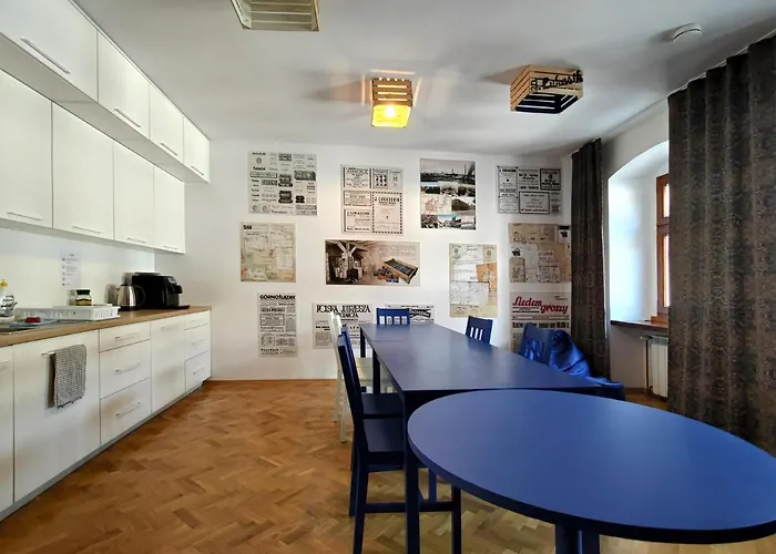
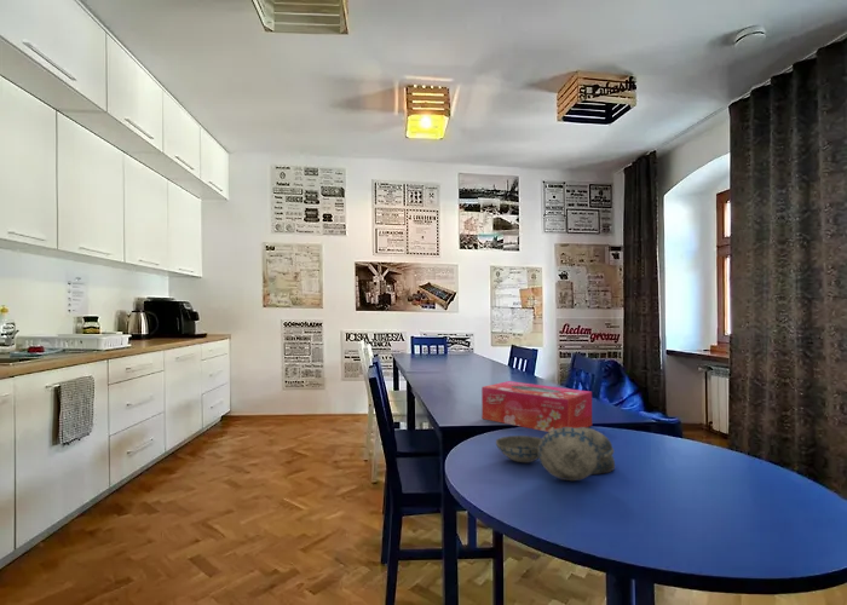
+ tissue box (535, 405)
+ decorative bowl (561, 440)
